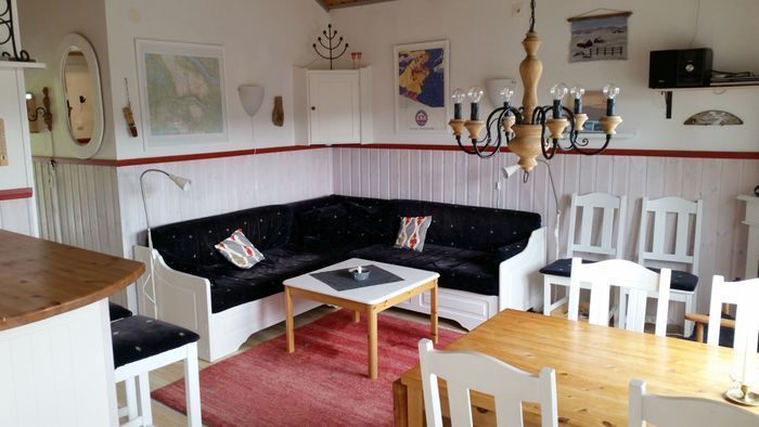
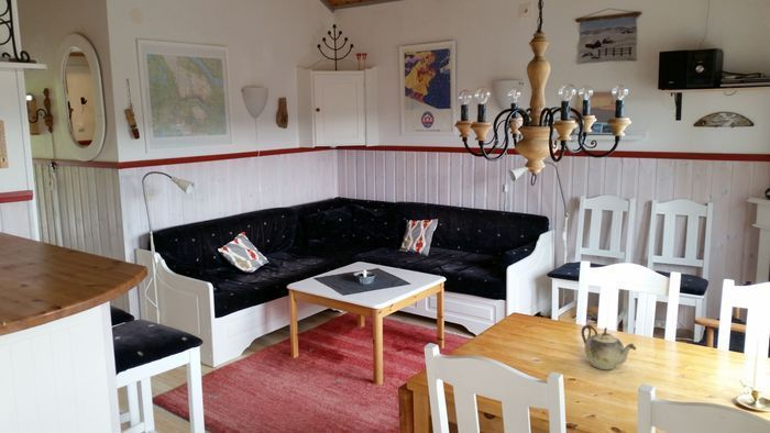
+ teapot (607, 347)
